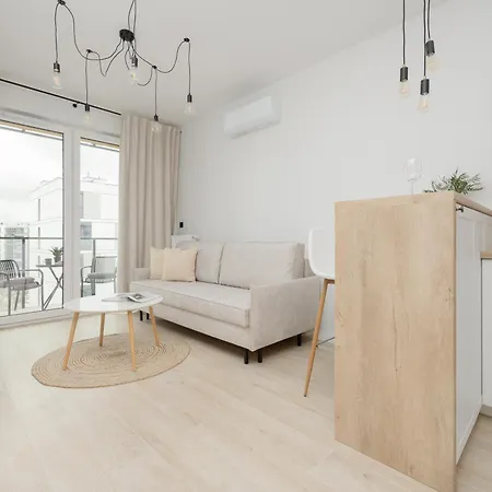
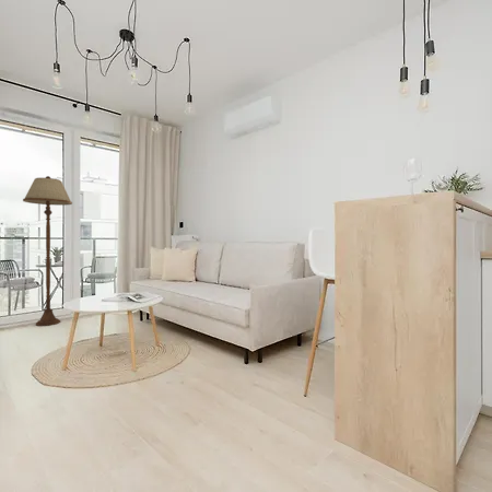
+ floor lamp (48, 249)
